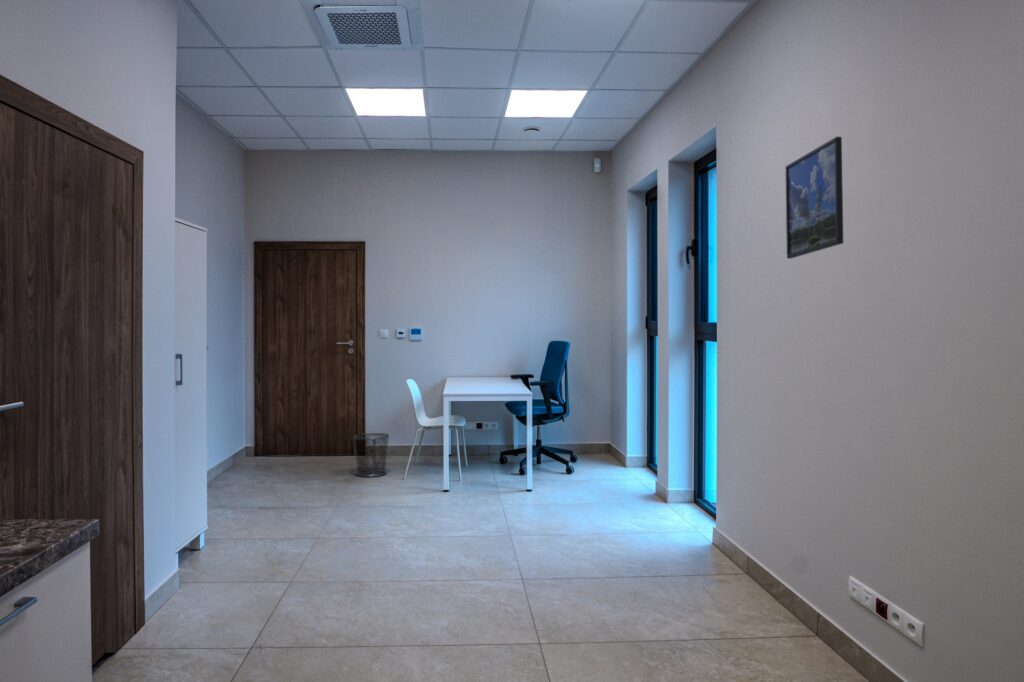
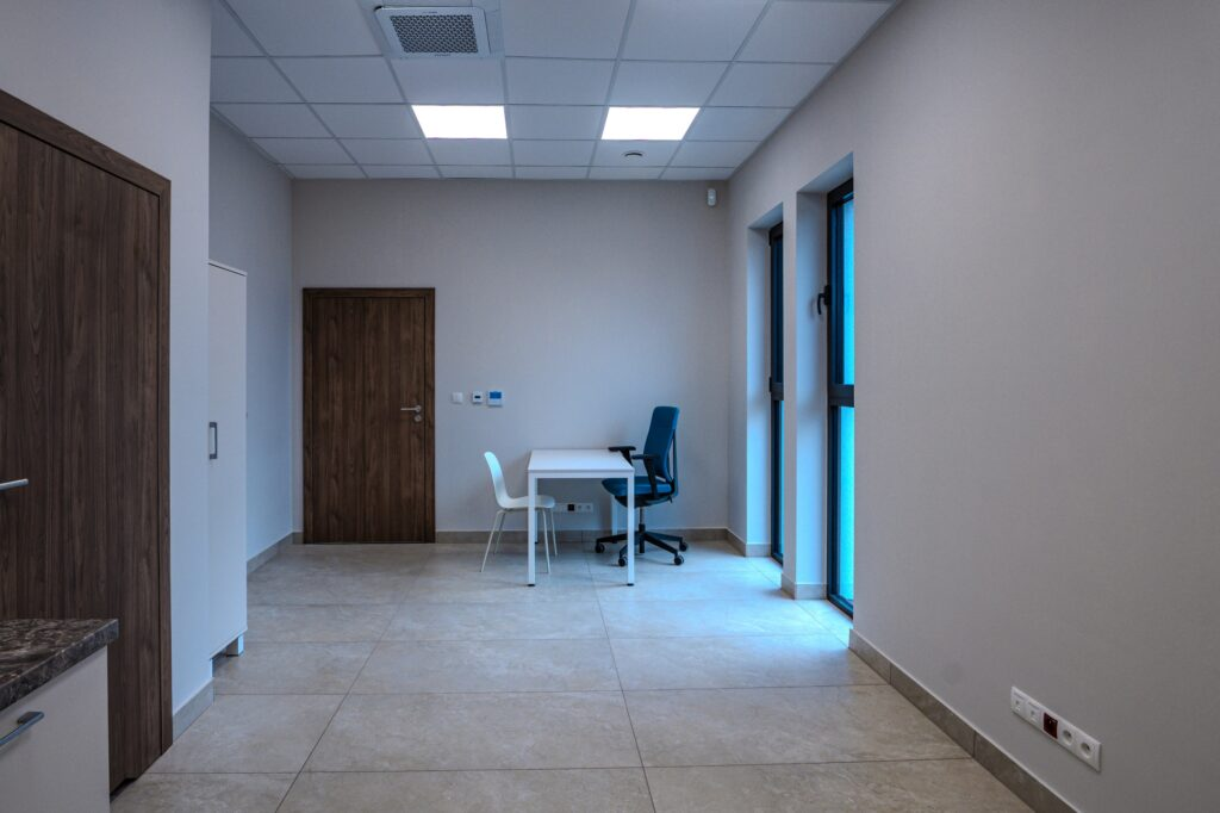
- waste bin (370, 454)
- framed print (812, 202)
